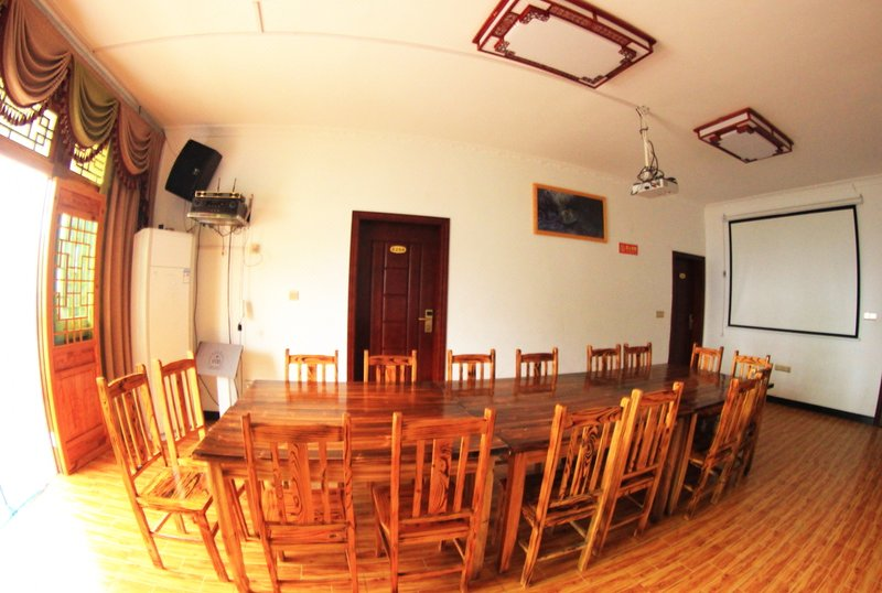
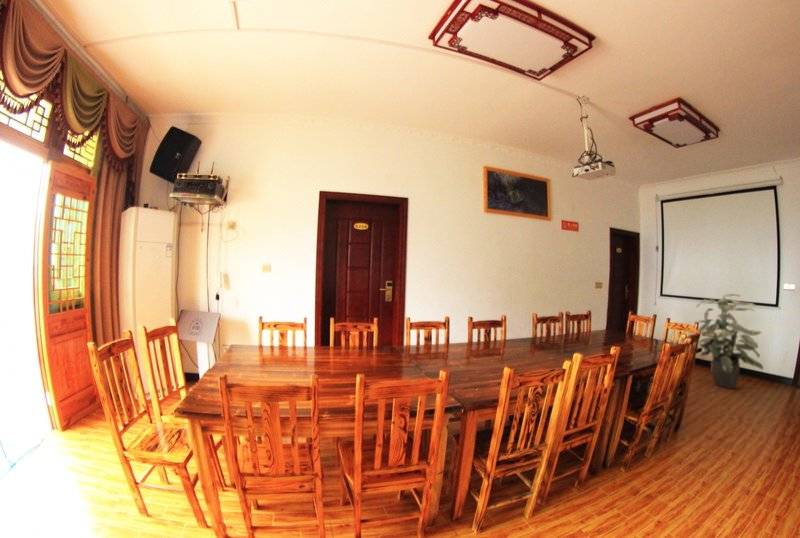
+ indoor plant (728, 340)
